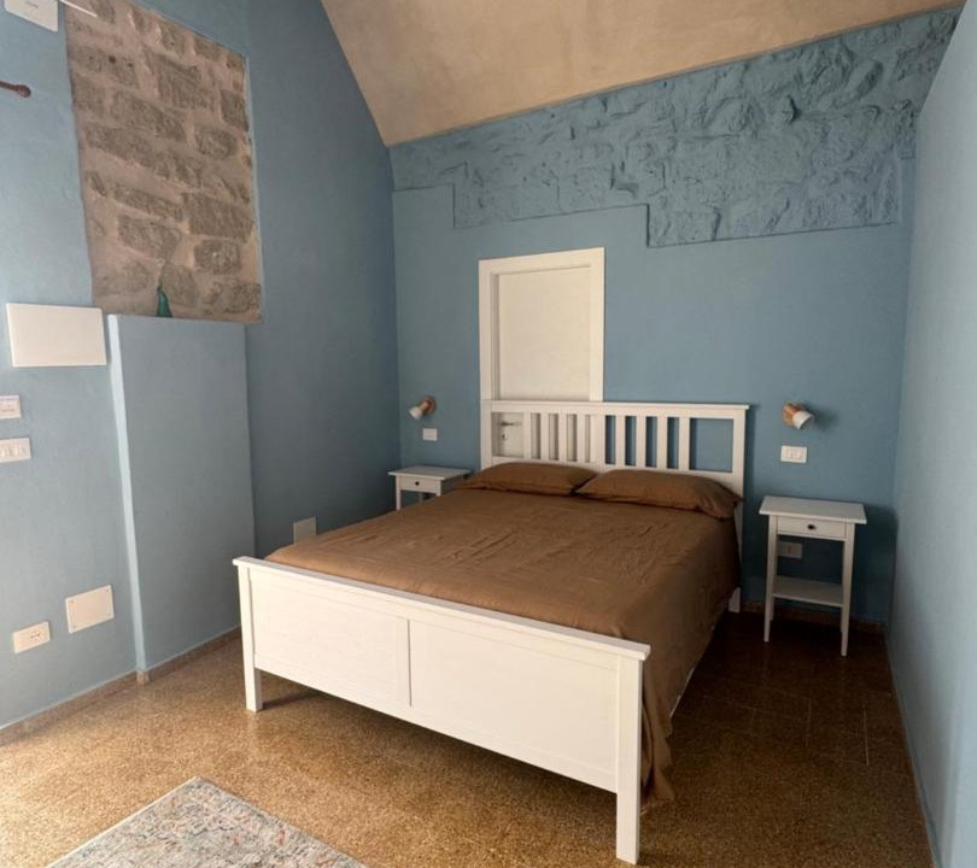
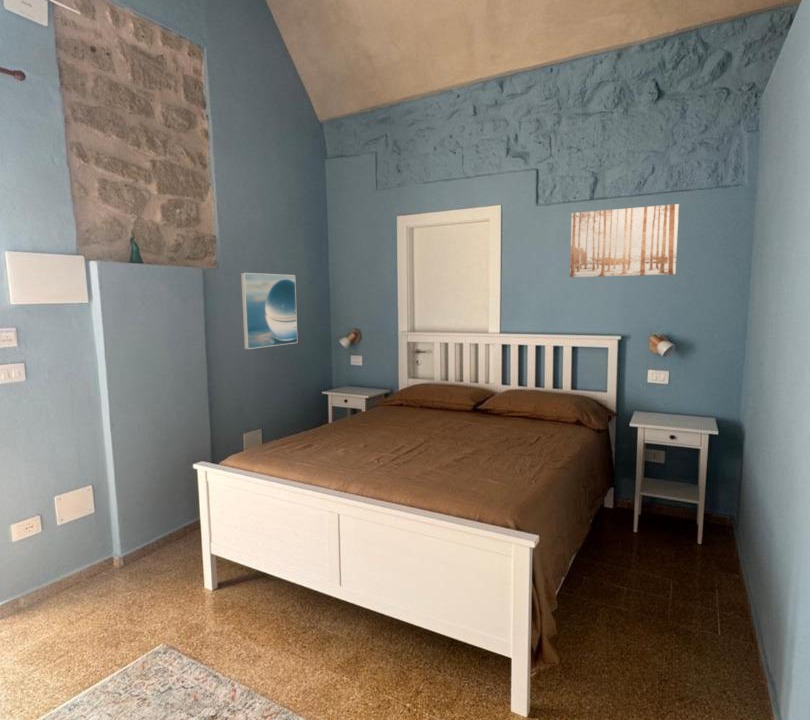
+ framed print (271, 310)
+ wall art (621, 242)
